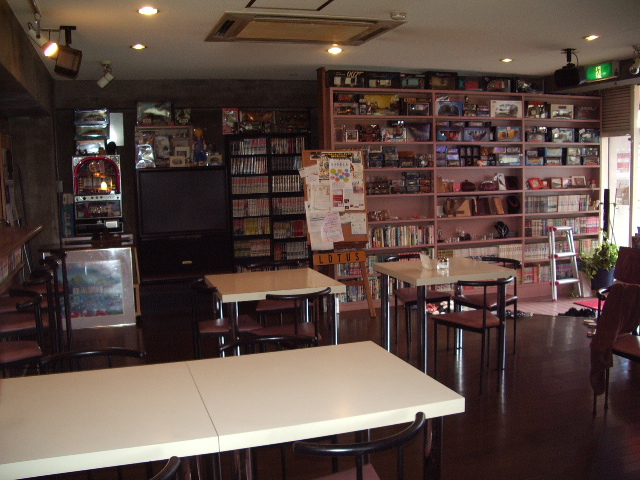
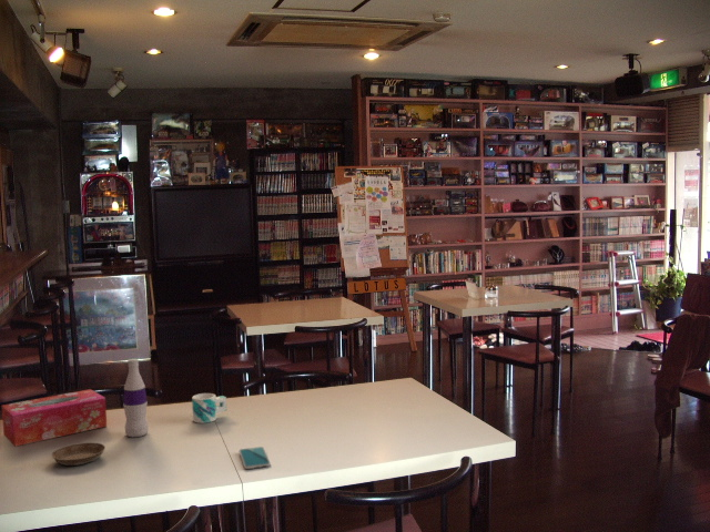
+ smartphone (254, 457)
+ tissue box (54, 416)
+ saucer (79, 454)
+ mug (210, 406)
+ bottle (134, 397)
